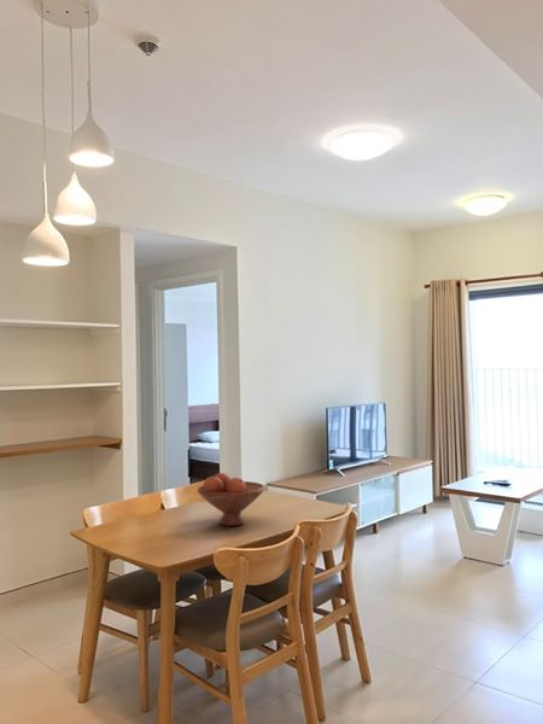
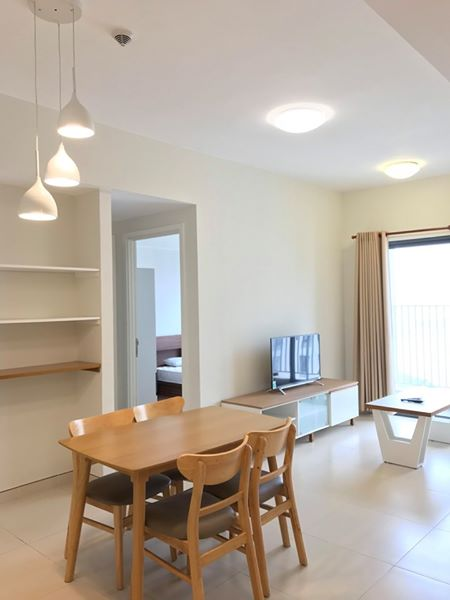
- fruit bowl (230, 497)
